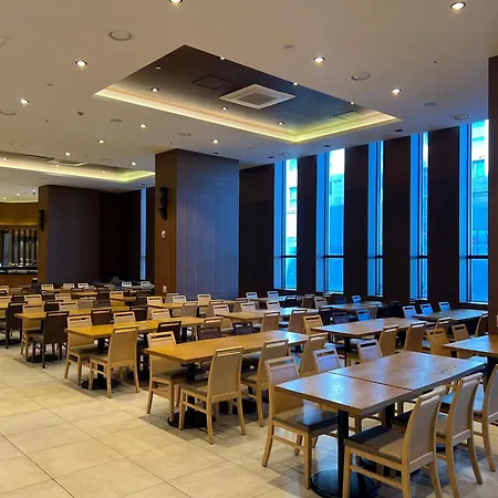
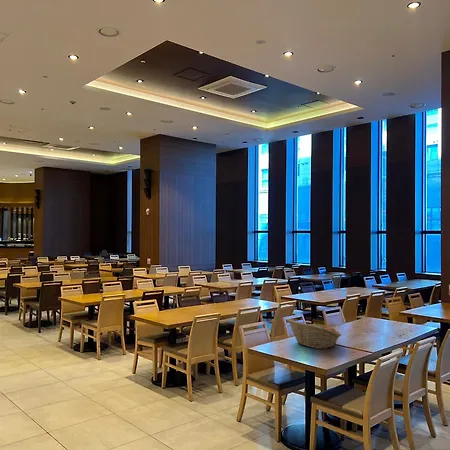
+ fruit basket (313, 331)
